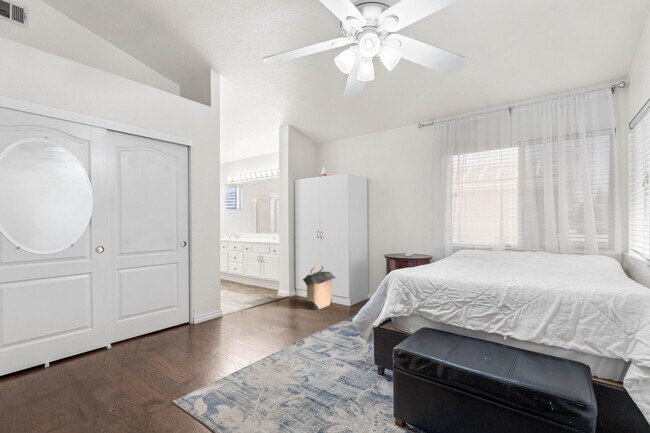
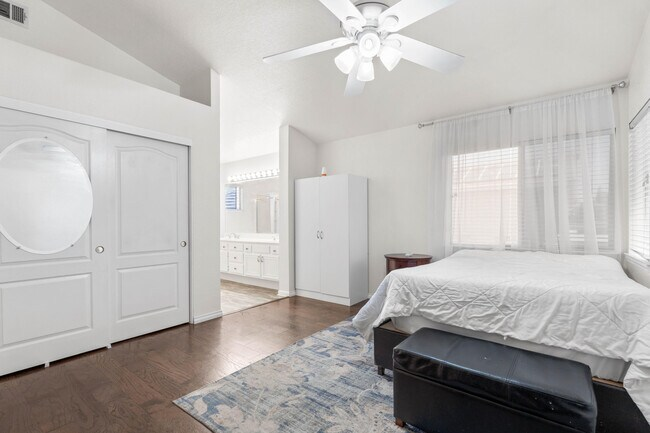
- laundry hamper (319, 284)
